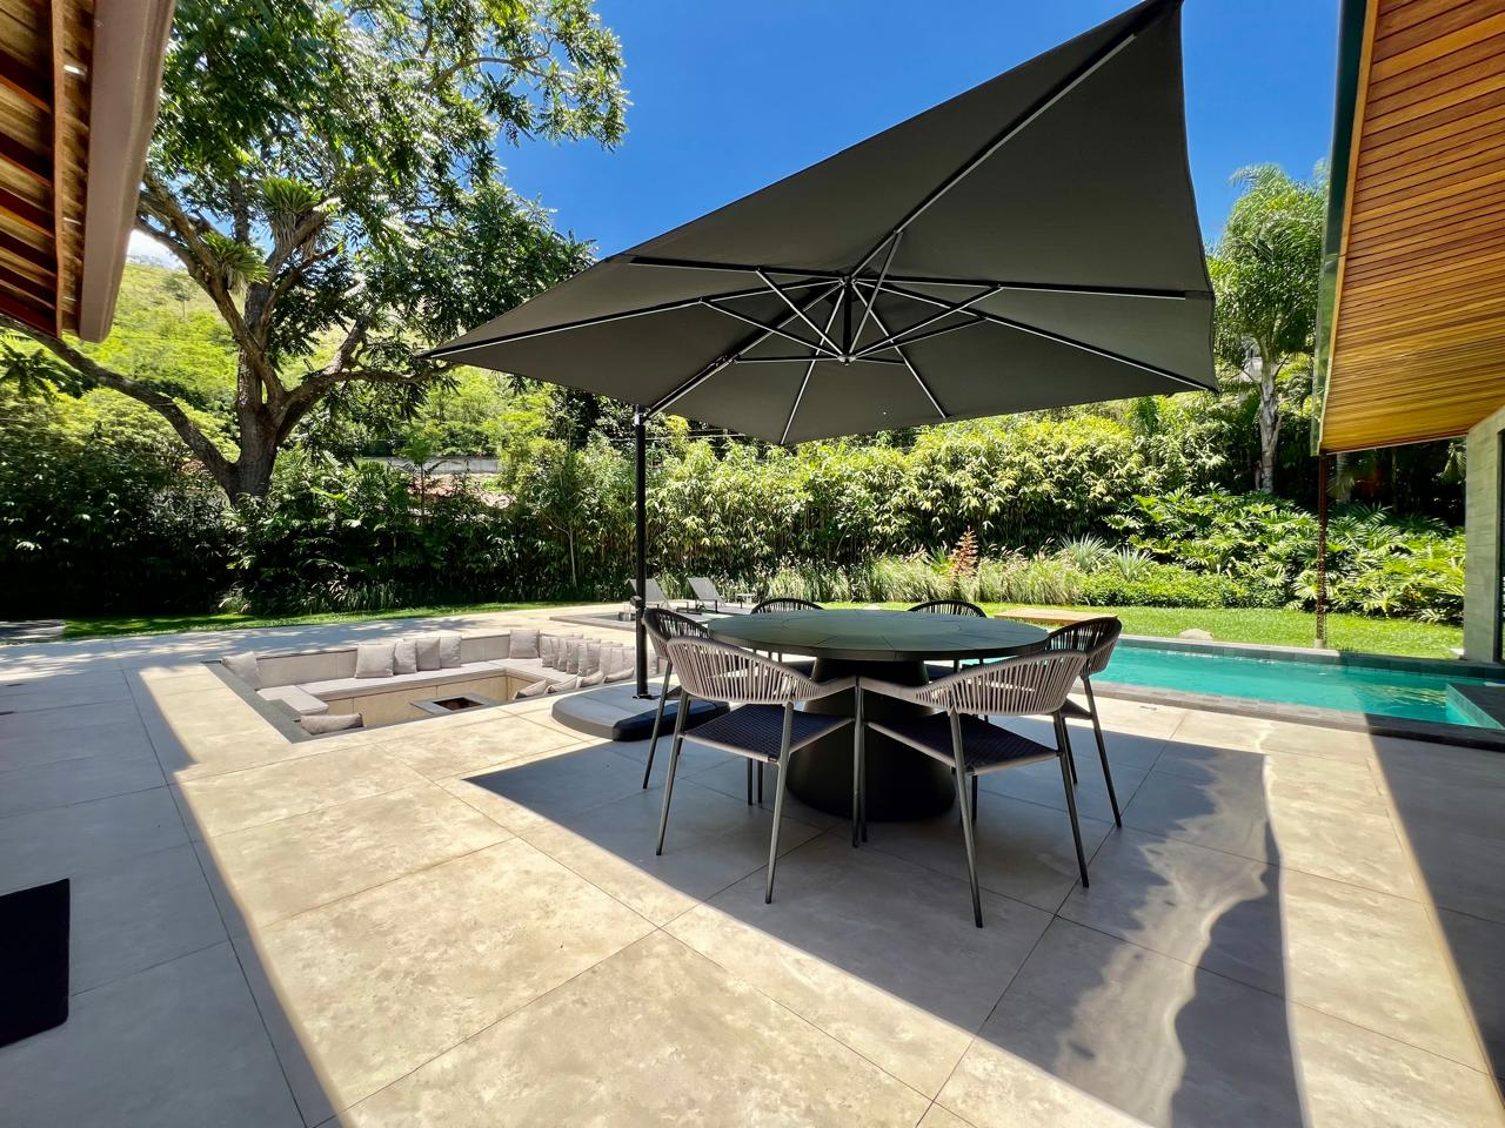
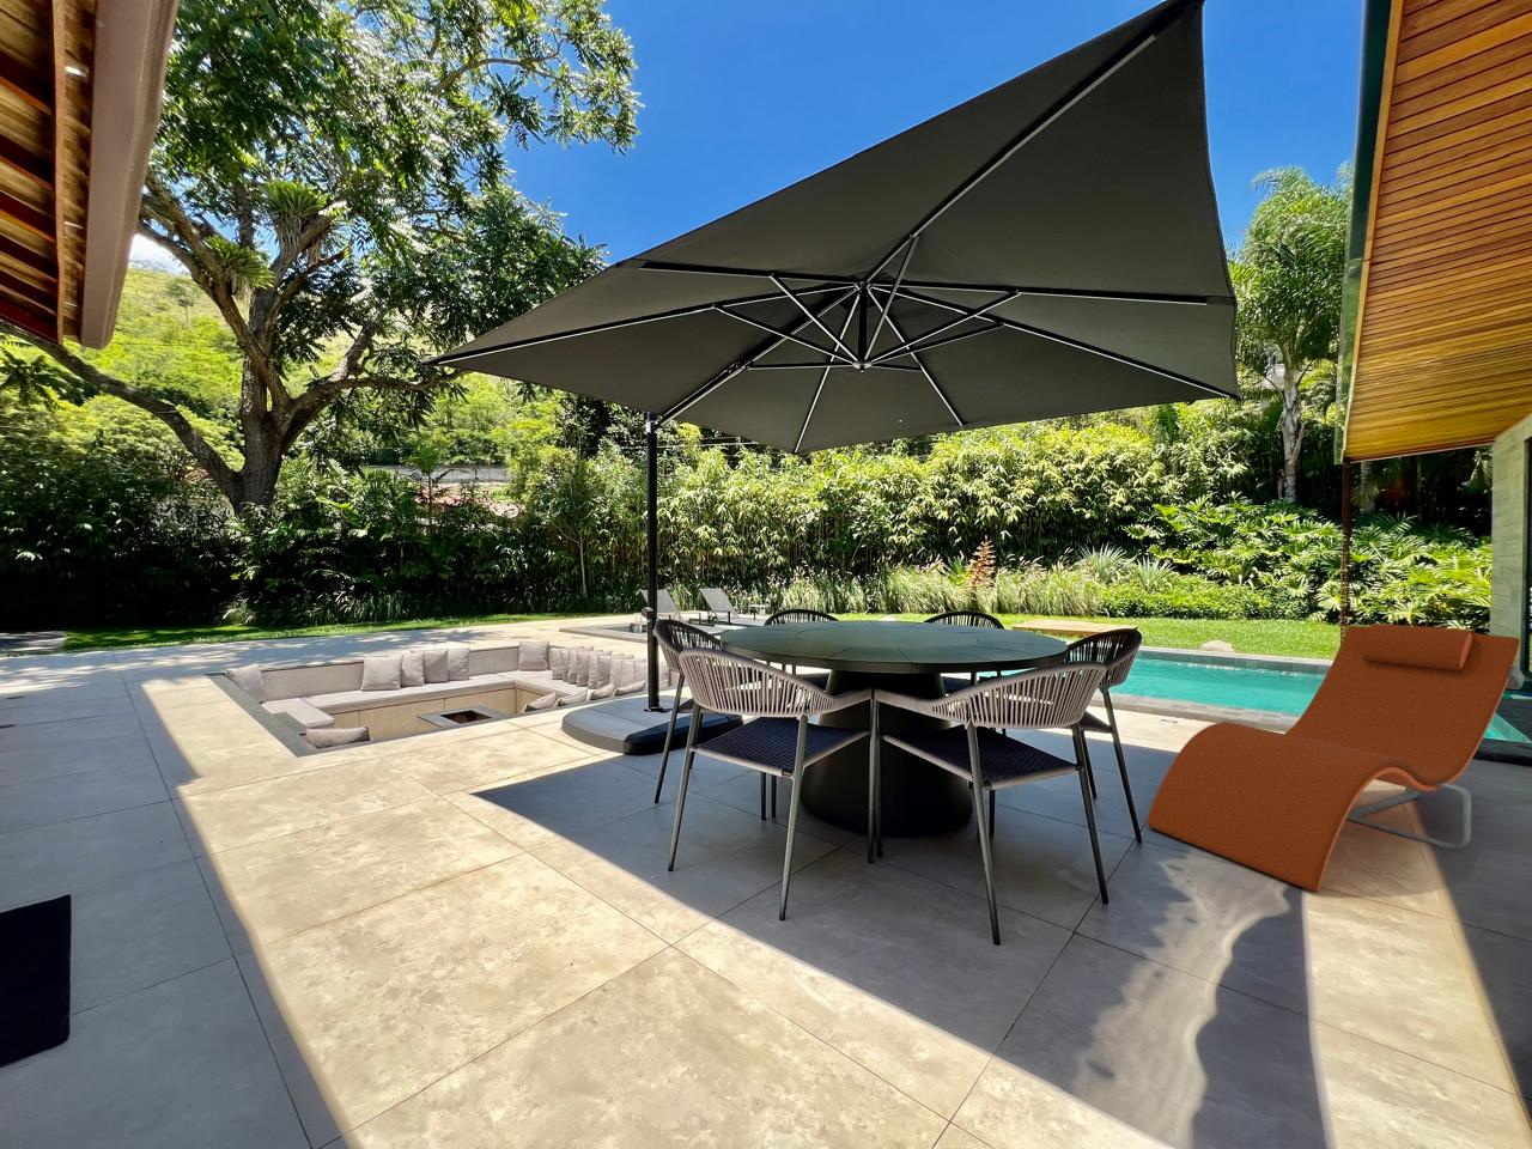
+ lounge chair (1337, 728)
